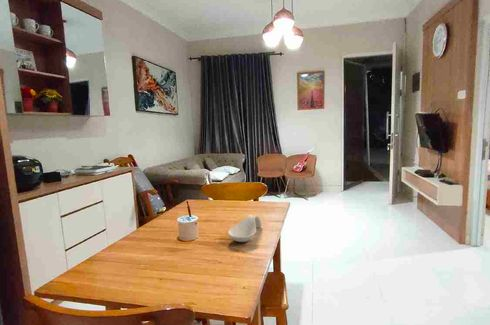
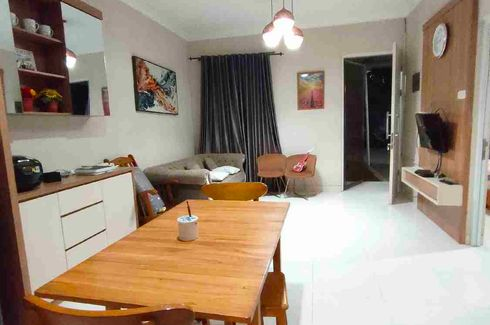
- spoon rest (247, 227)
